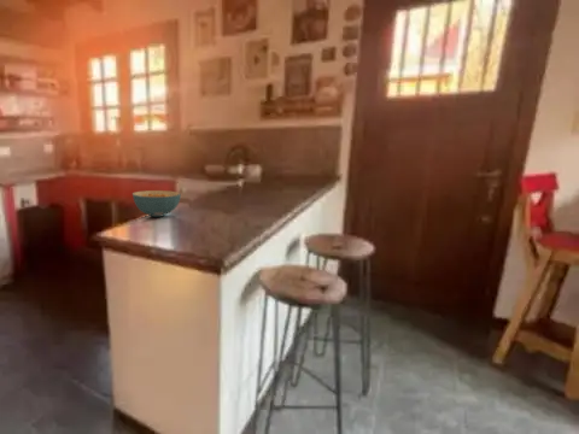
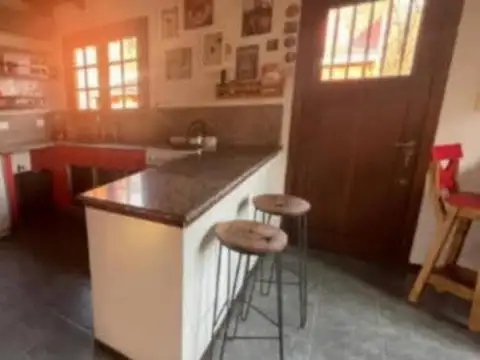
- cereal bowl (157, 204)
